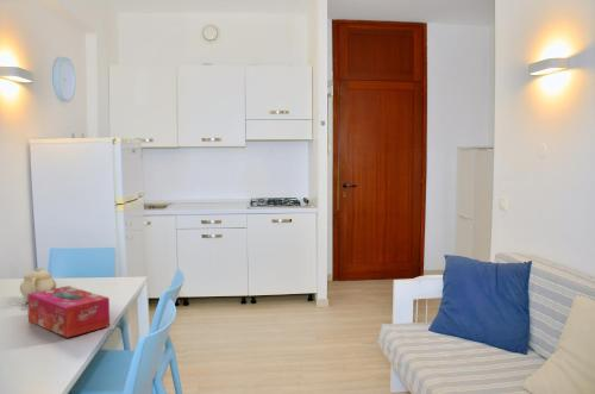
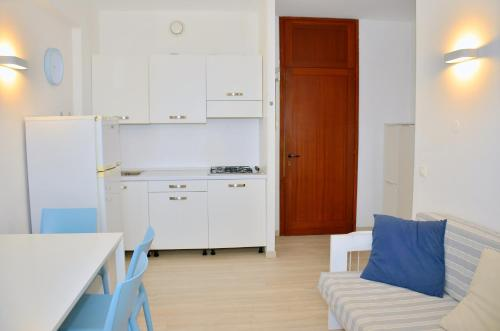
- tissue box (68, 309)
- teapot (37, 283)
